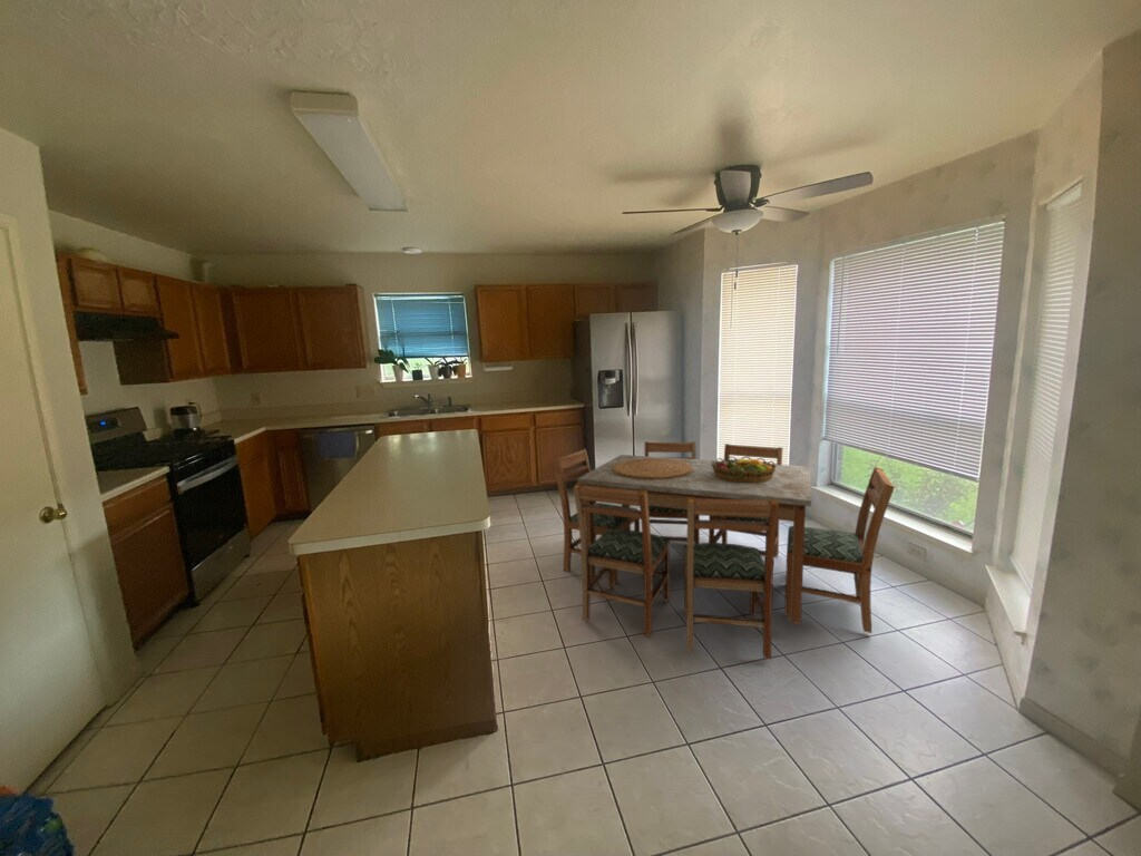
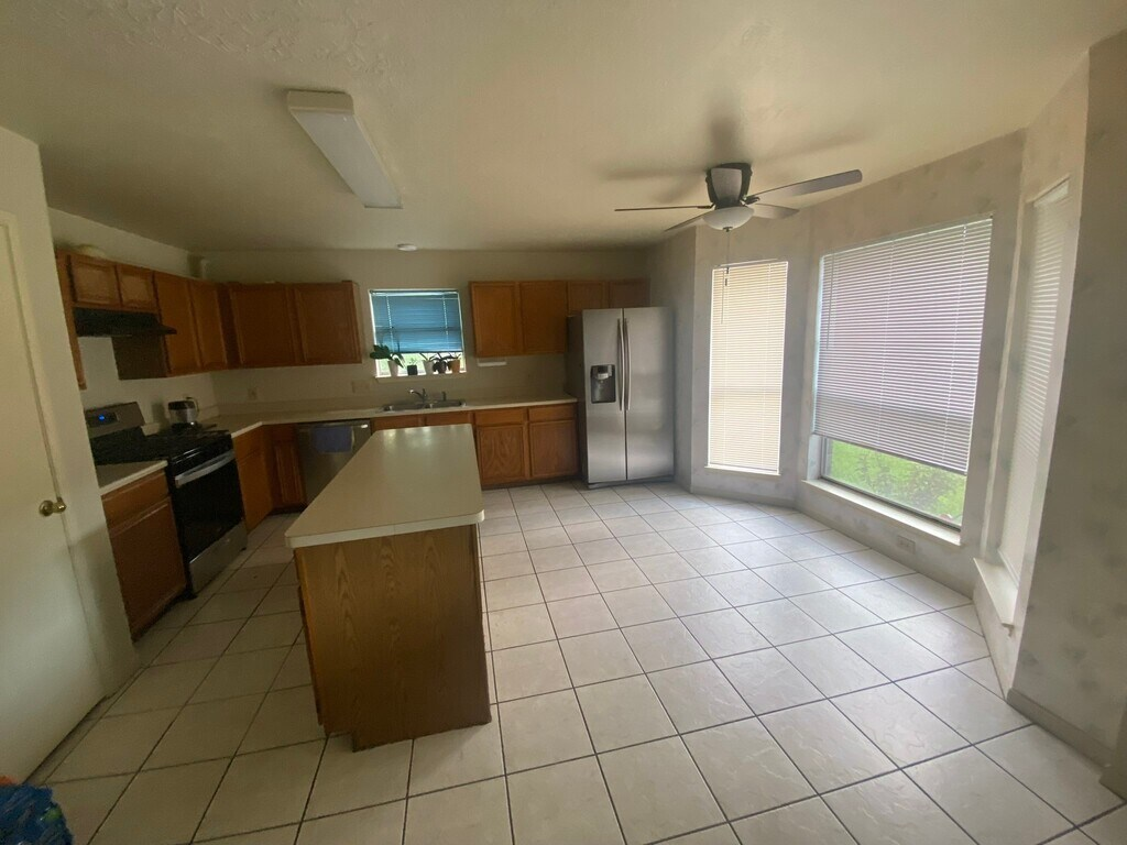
- dining table (700, 523)
